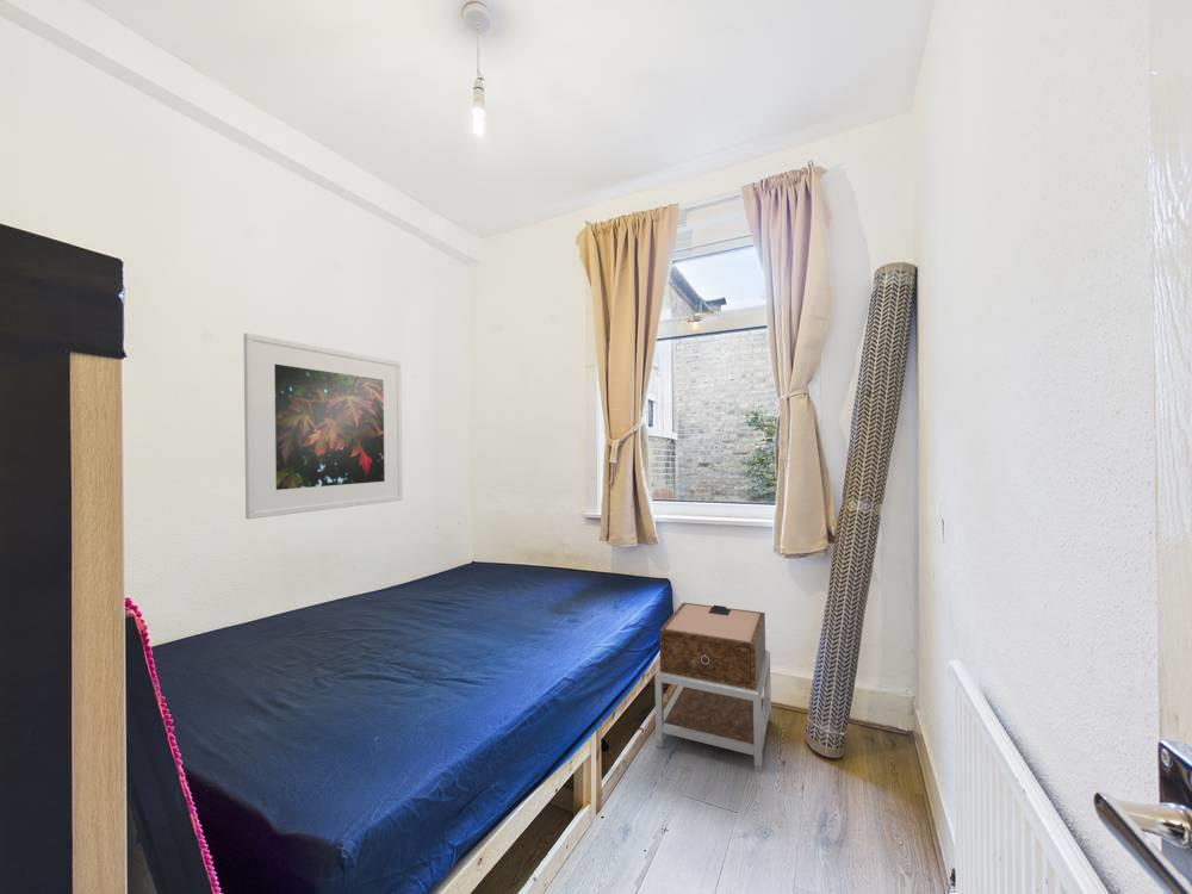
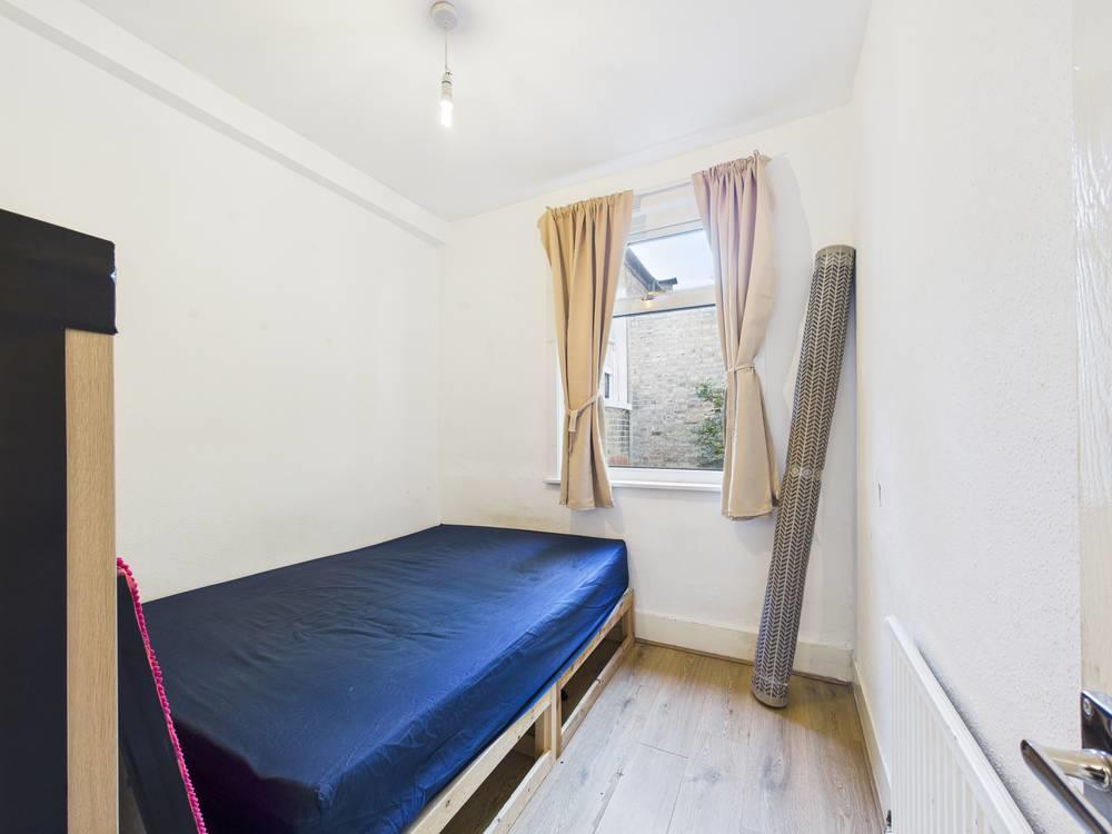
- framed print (334, 428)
- nightstand (715, 672)
